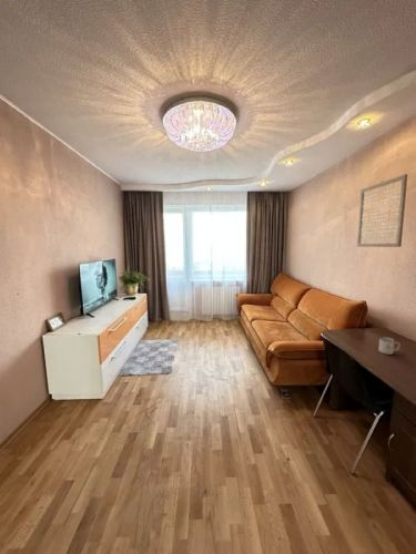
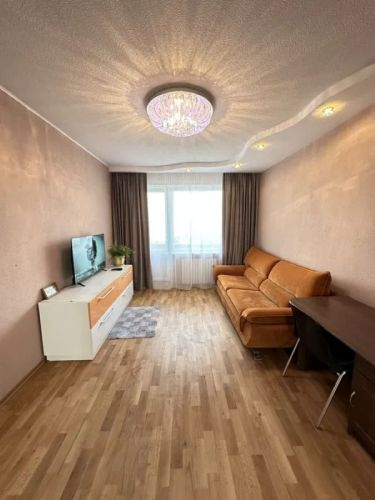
- wall art (378, 213)
- mug (389, 346)
